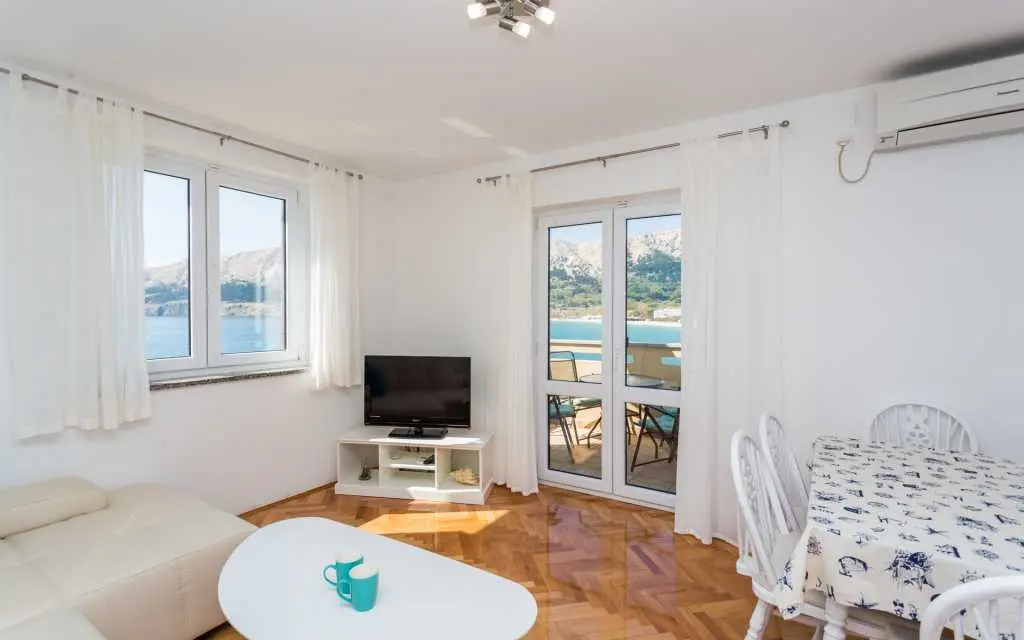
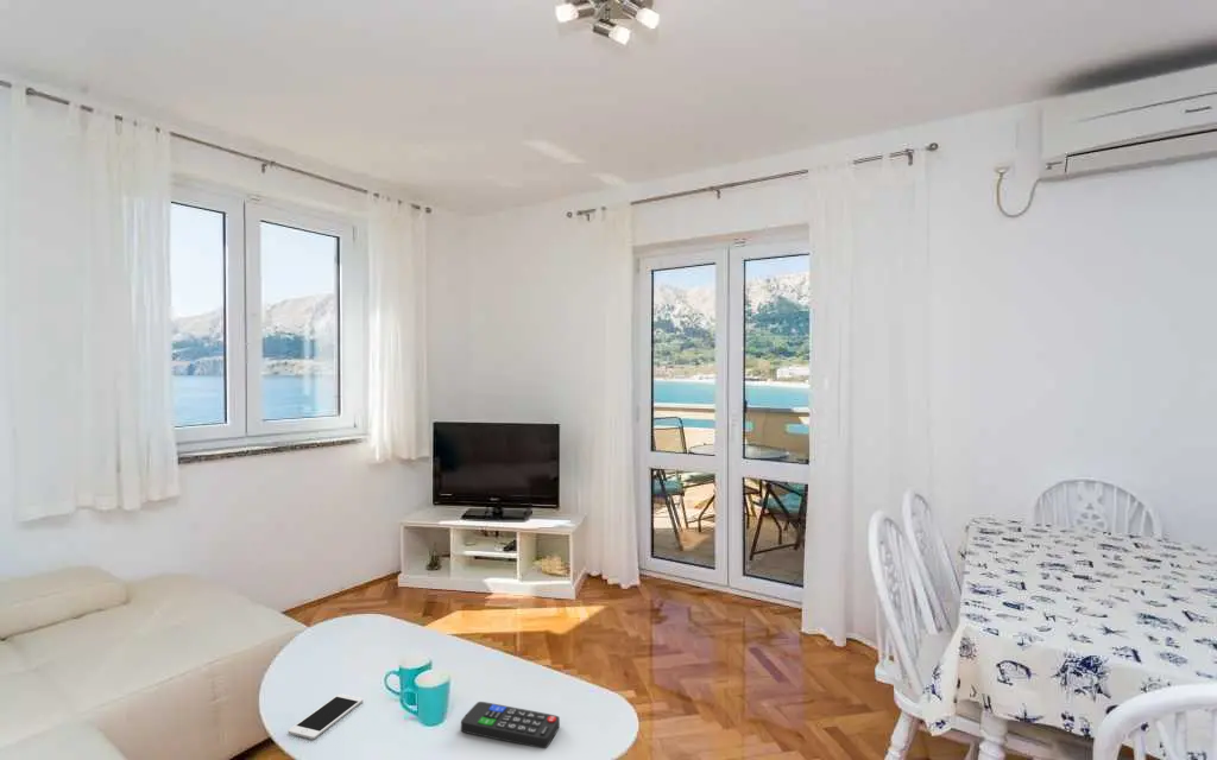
+ remote control (510, 722)
+ cell phone (327, 715)
